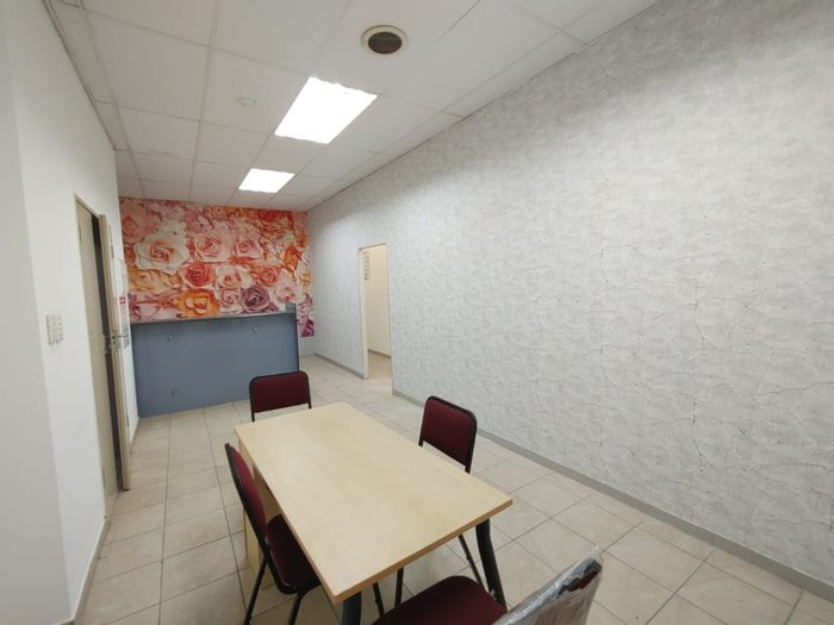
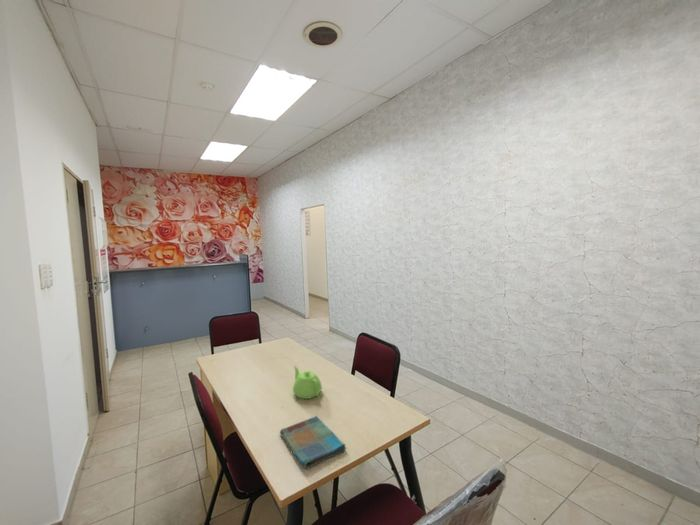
+ dish towel (311, 438)
+ teapot (306, 381)
